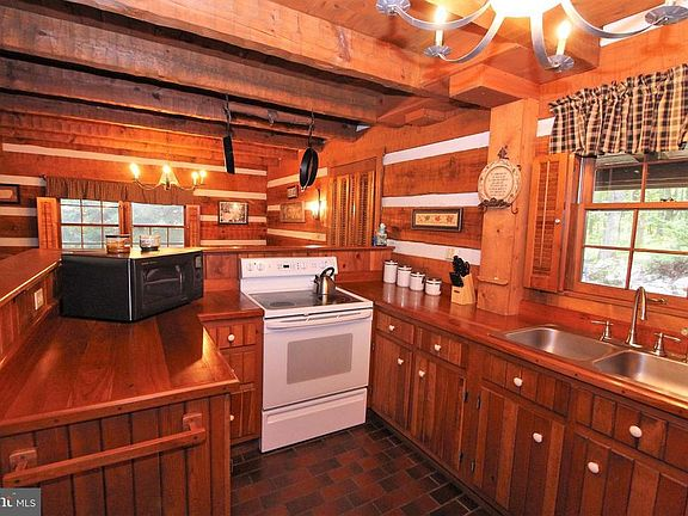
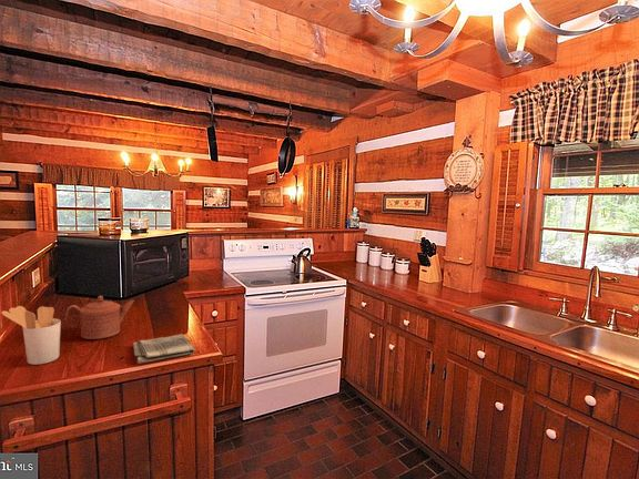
+ teapot (101, 314)
+ utensil holder (33, 333)
+ dish towel (162, 346)
